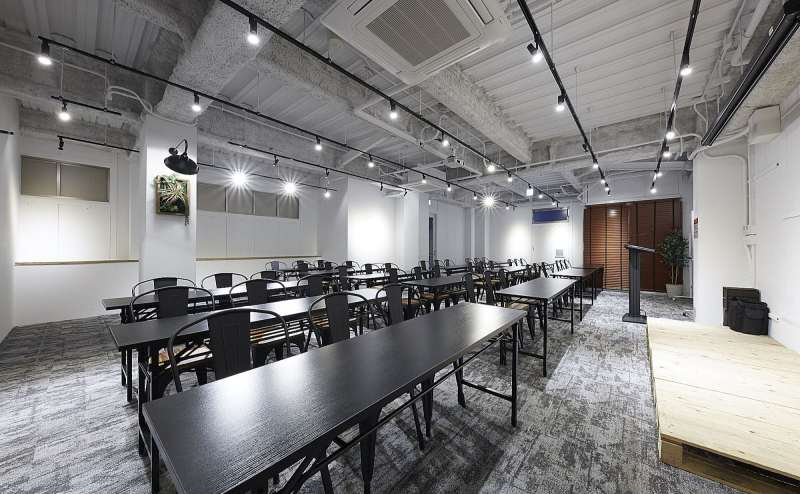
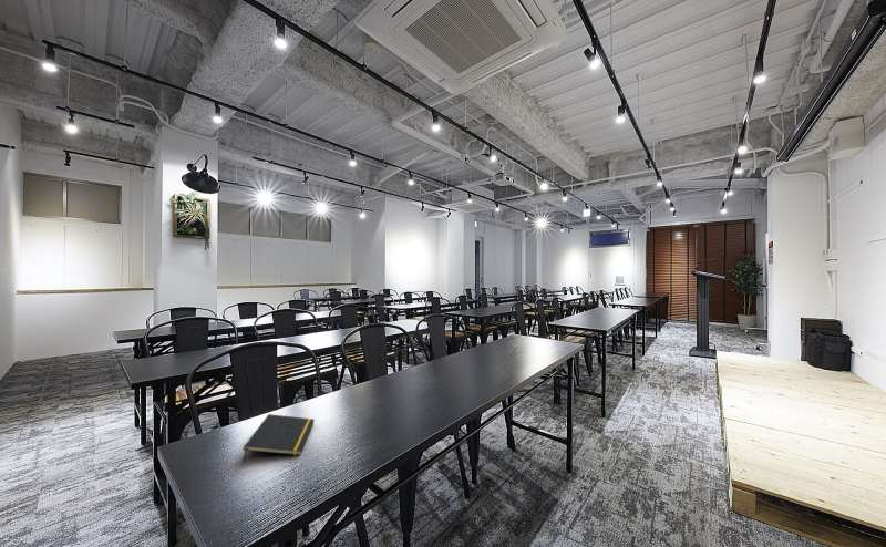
+ notepad (282, 433)
